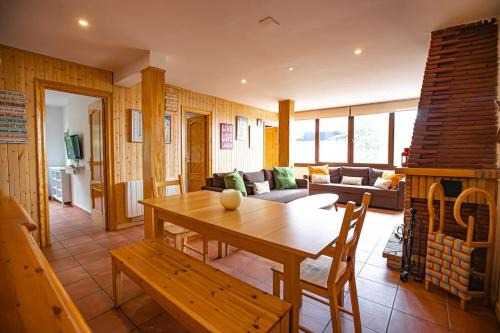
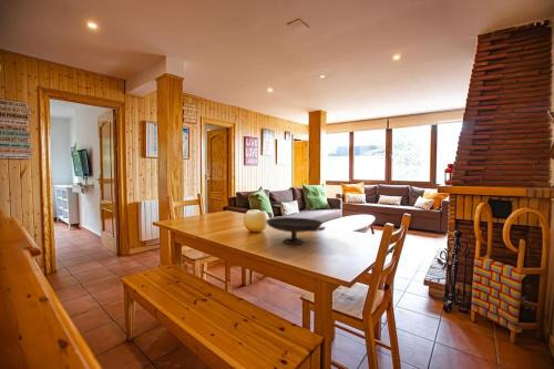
+ decorative bowl (294, 230)
